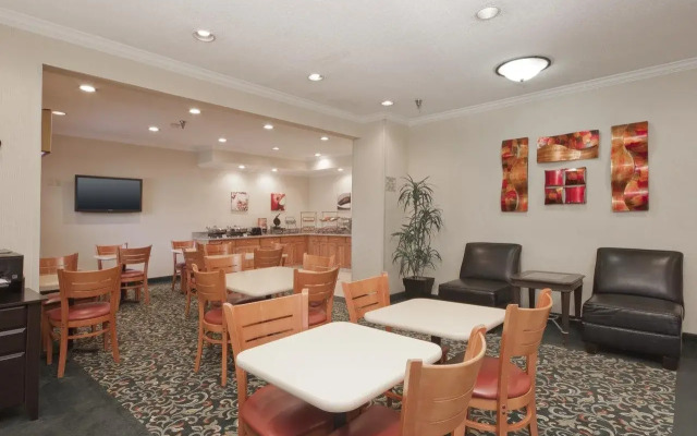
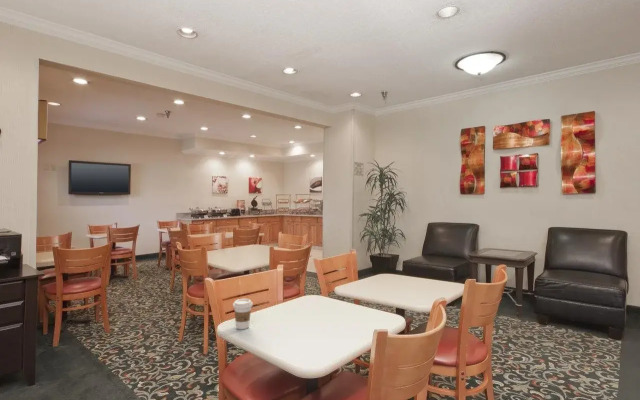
+ coffee cup (242, 314)
